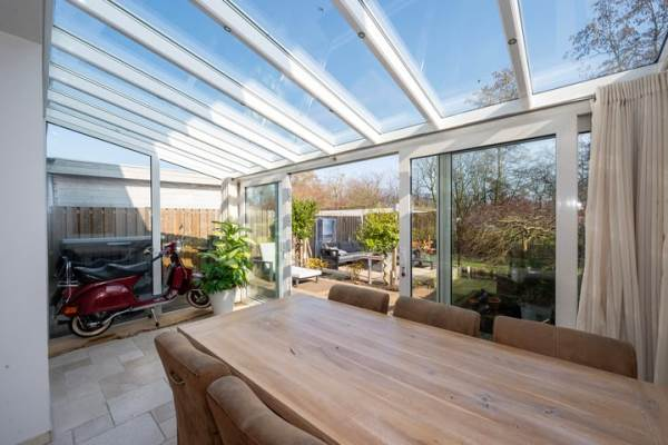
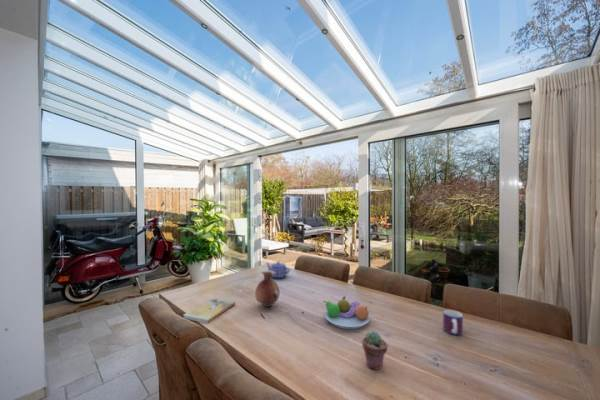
+ teapot (277, 268)
+ book (210, 309)
+ potted succulent (374, 348)
+ vase (267, 288)
+ fruit bowl (345, 310)
+ mug (453, 324)
